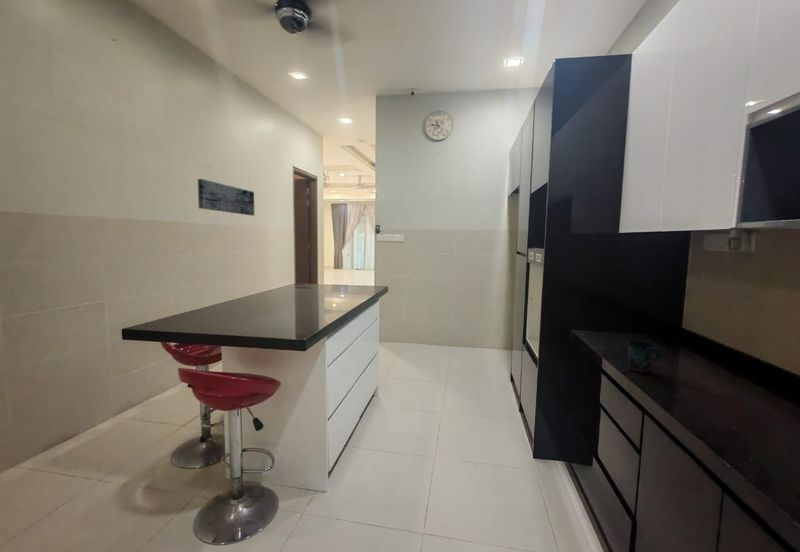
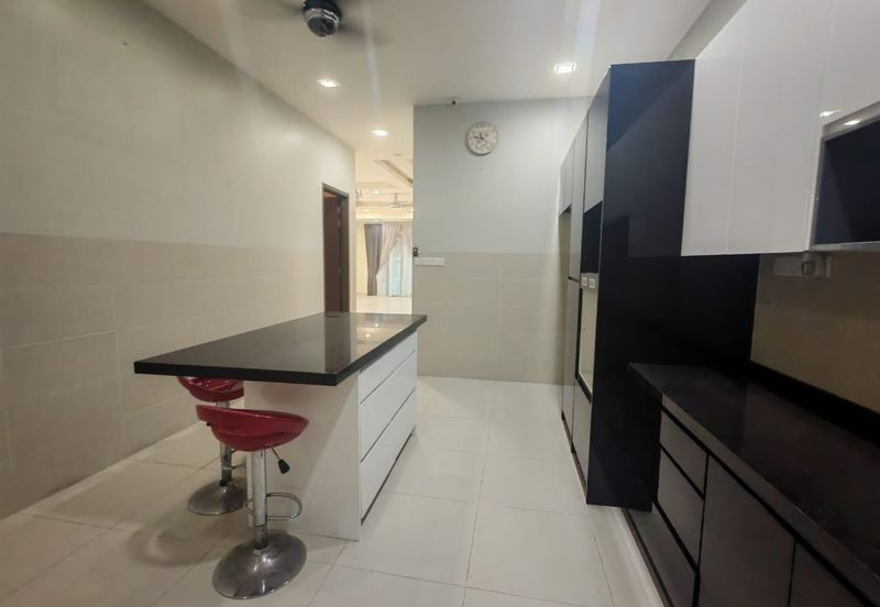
- wall art (229, 199)
- mug (641, 357)
